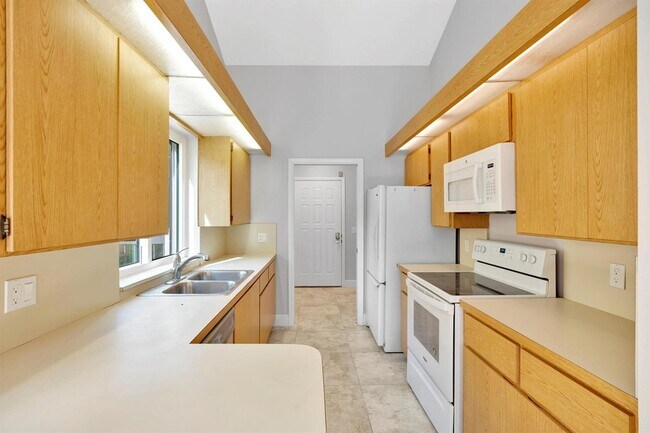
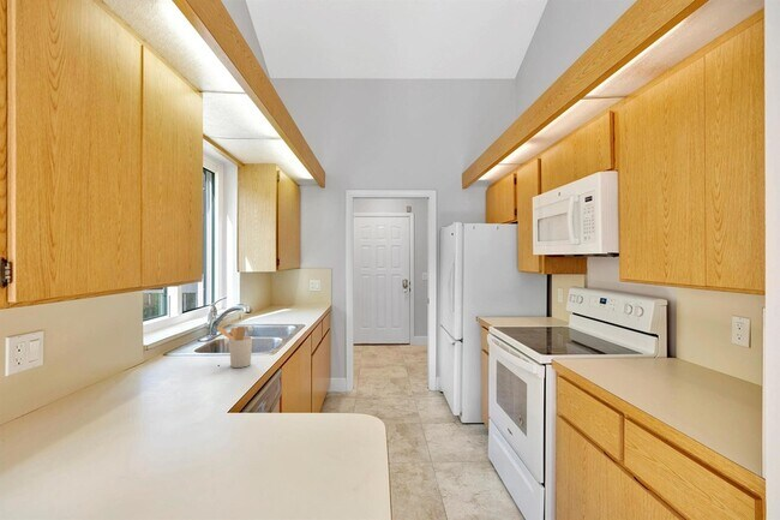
+ utensil holder (234, 345)
